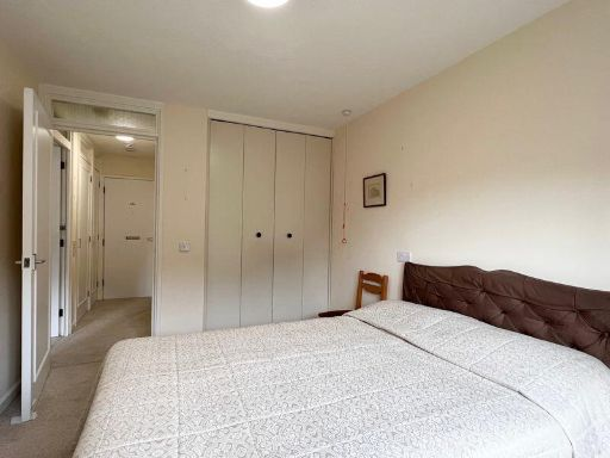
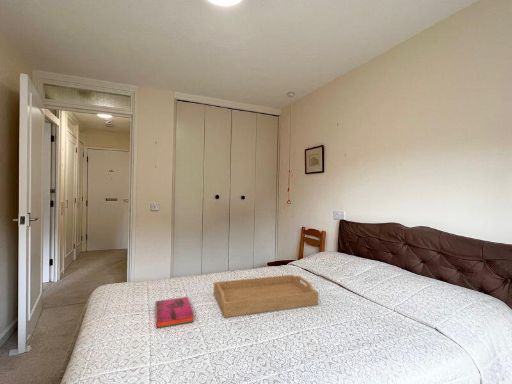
+ serving tray (263, 291)
+ hardback book (173, 310)
